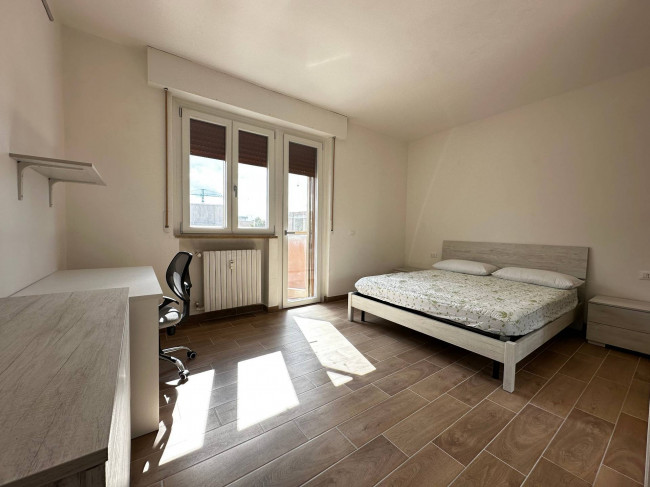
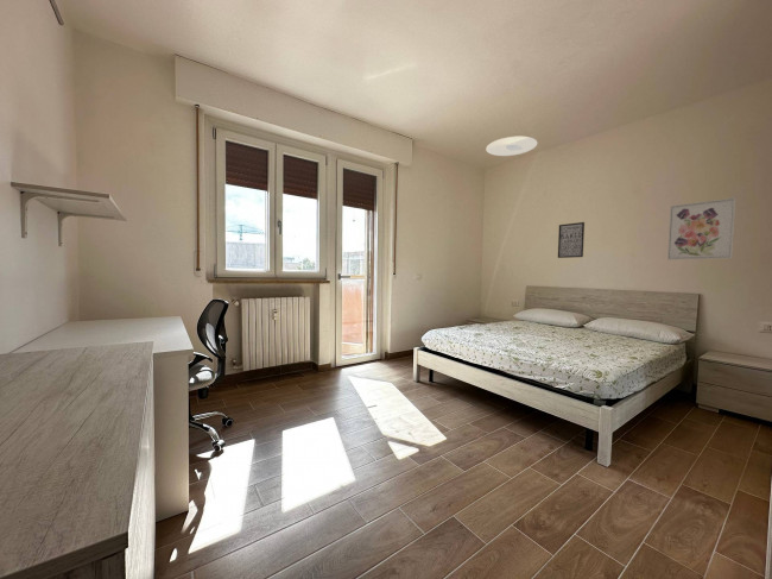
+ wall art (700, 231)
+ ceiling light (511, 144)
+ wall art (570, 240)
